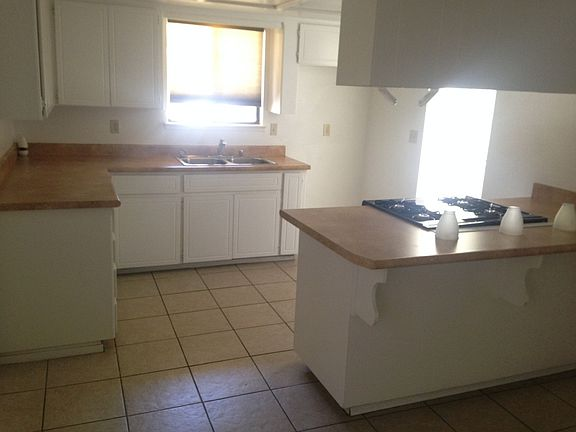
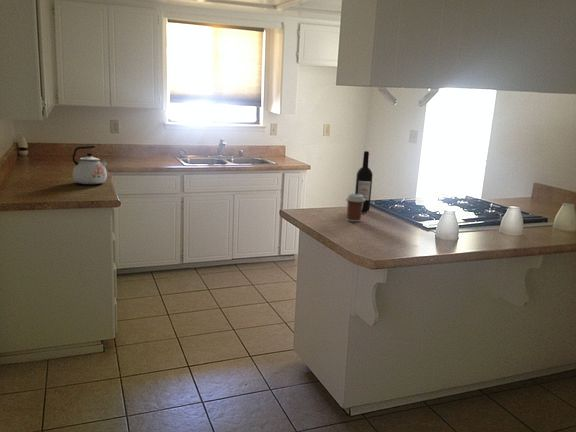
+ coffee cup (354, 207)
+ kettle (90, 164)
+ wine bottle (364, 181)
